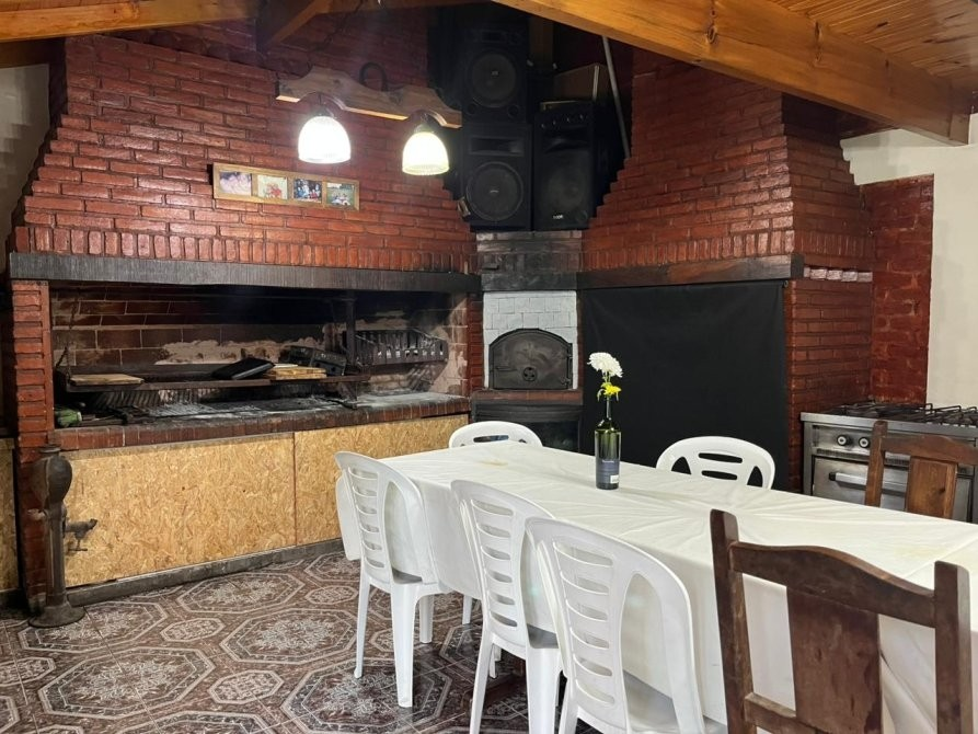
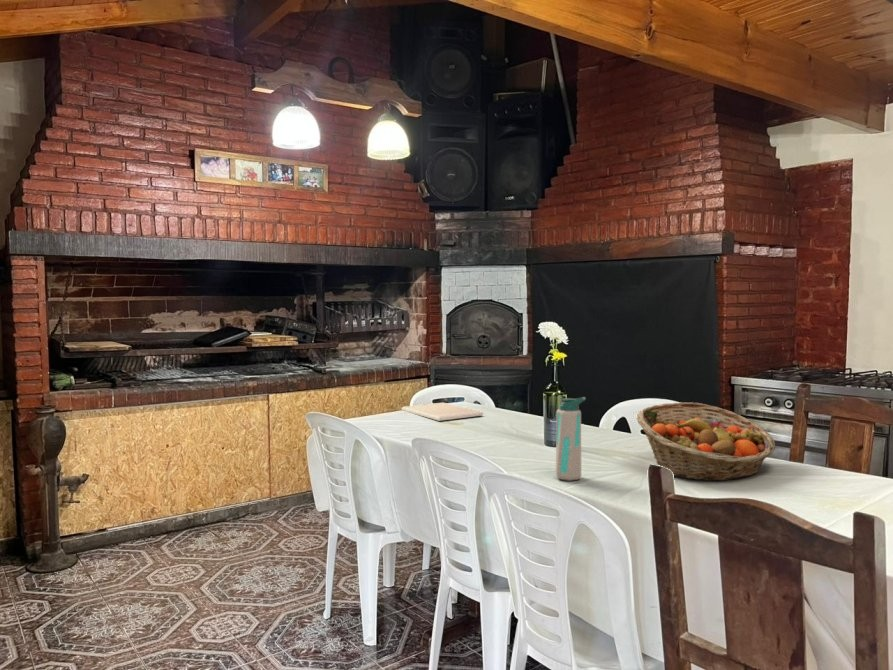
+ water bottle (570, 437)
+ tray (441, 410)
+ fruit basket (704, 439)
